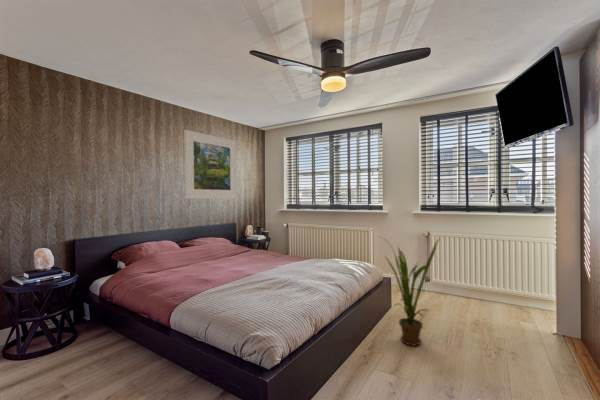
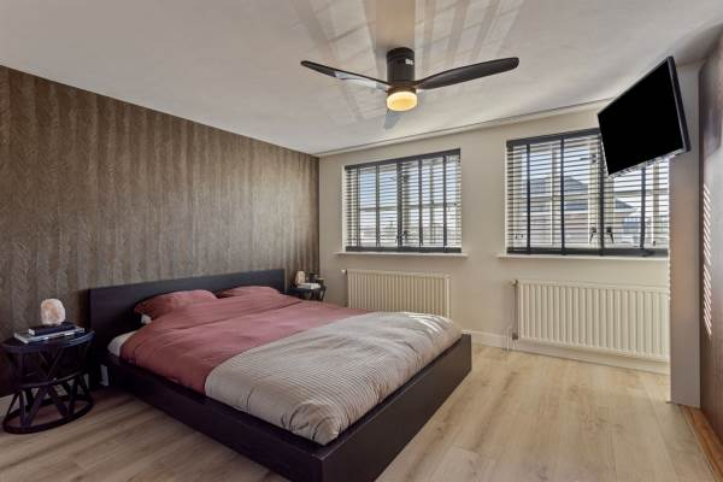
- house plant (404, 289)
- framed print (212, 167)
